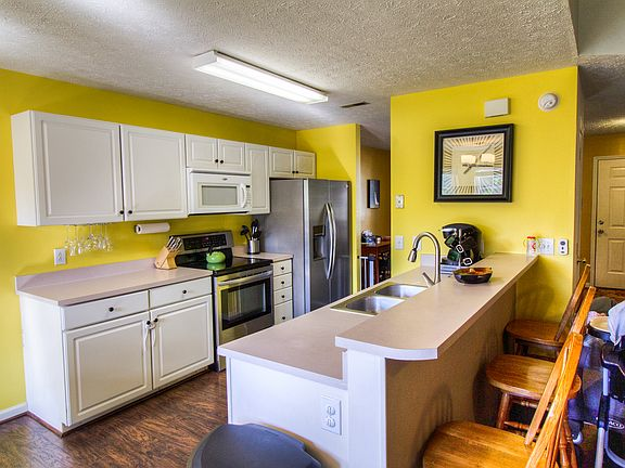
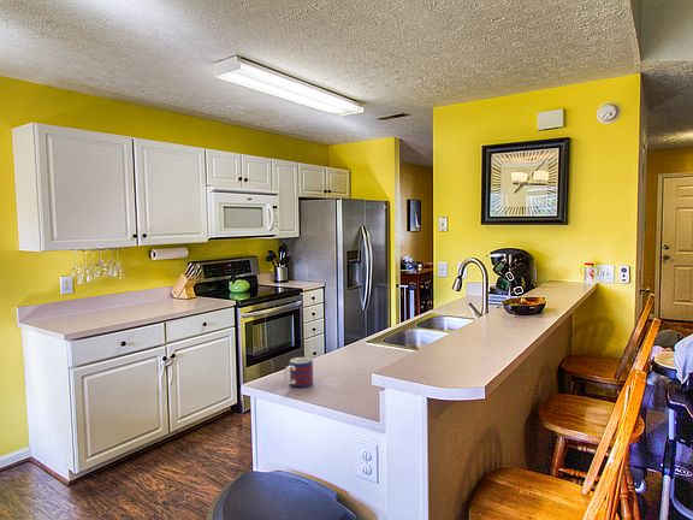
+ mug (297, 373)
